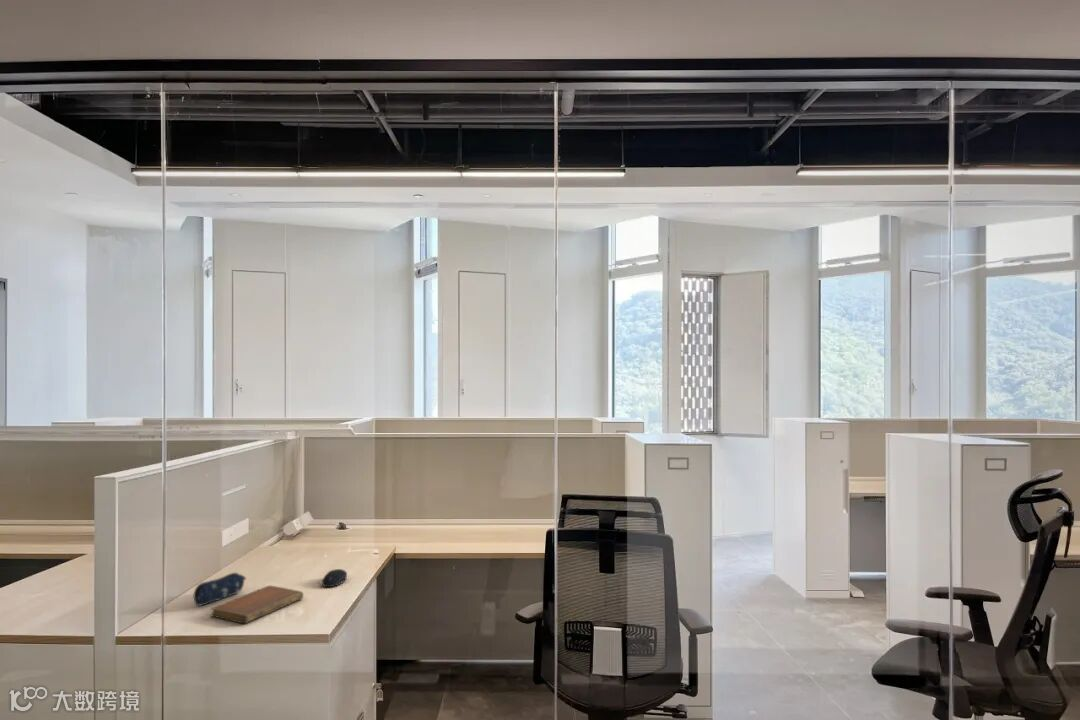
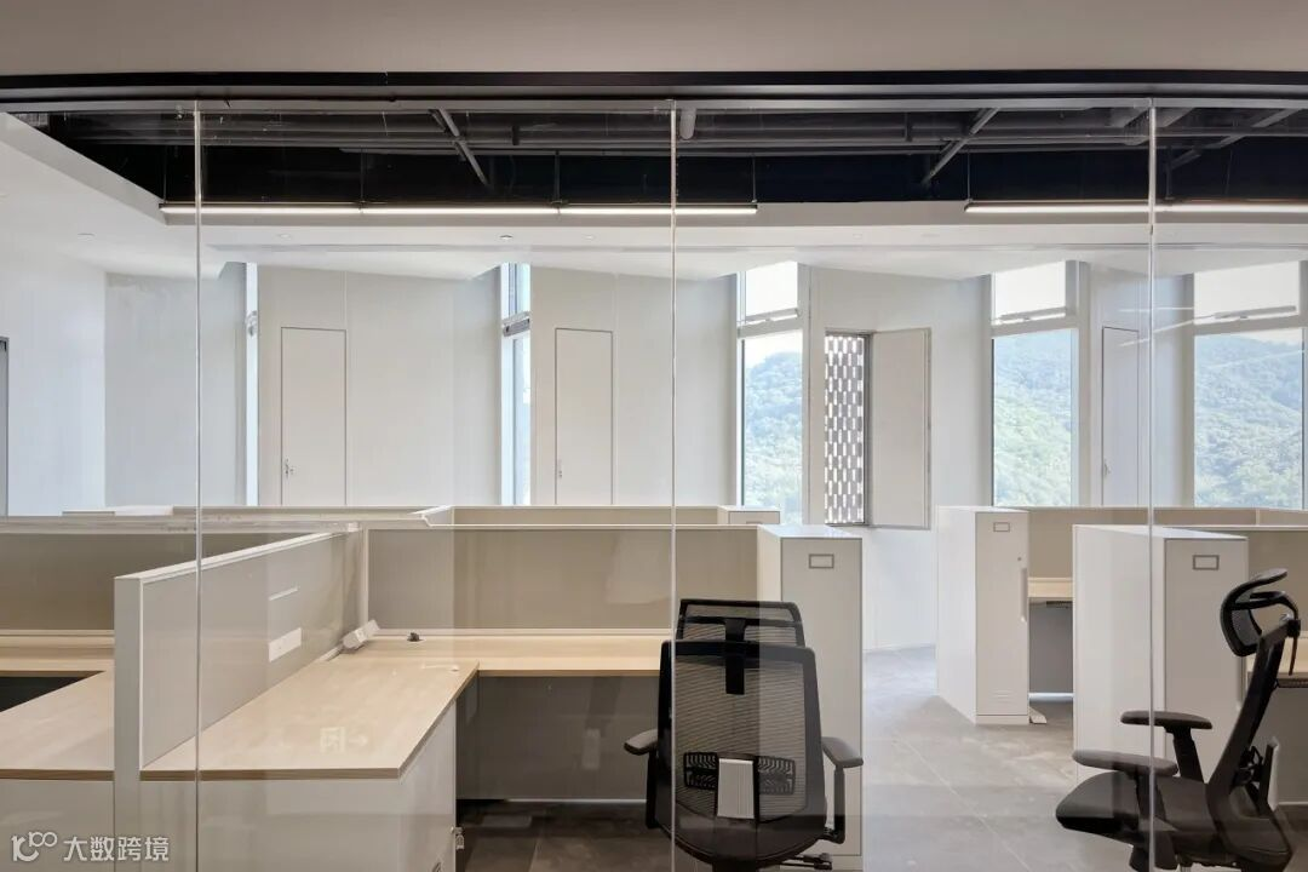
- notebook (258, 603)
- pencil case (219, 588)
- computer mouse (334, 576)
